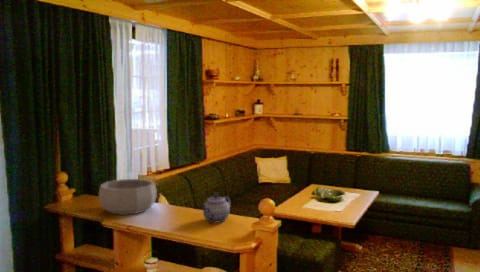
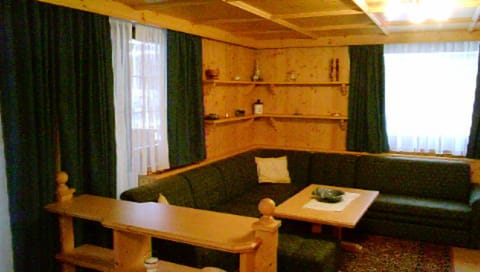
- teapot (216, 207)
- decorative bowl (128, 196)
